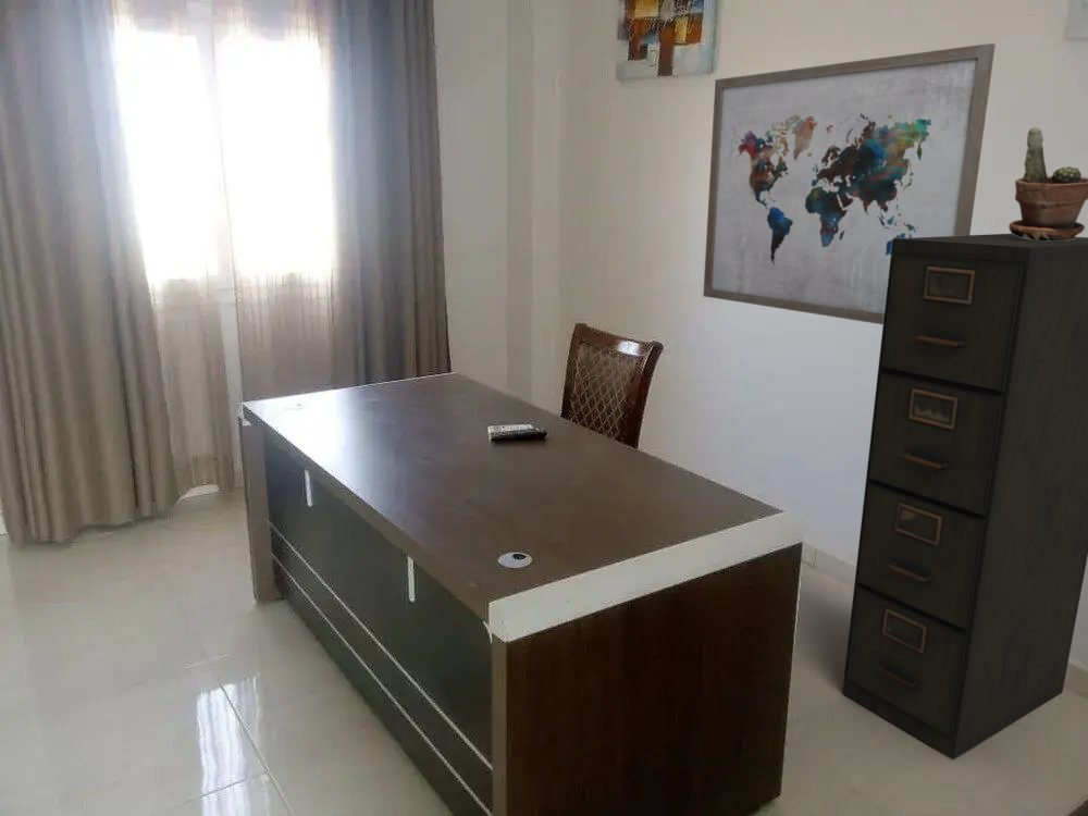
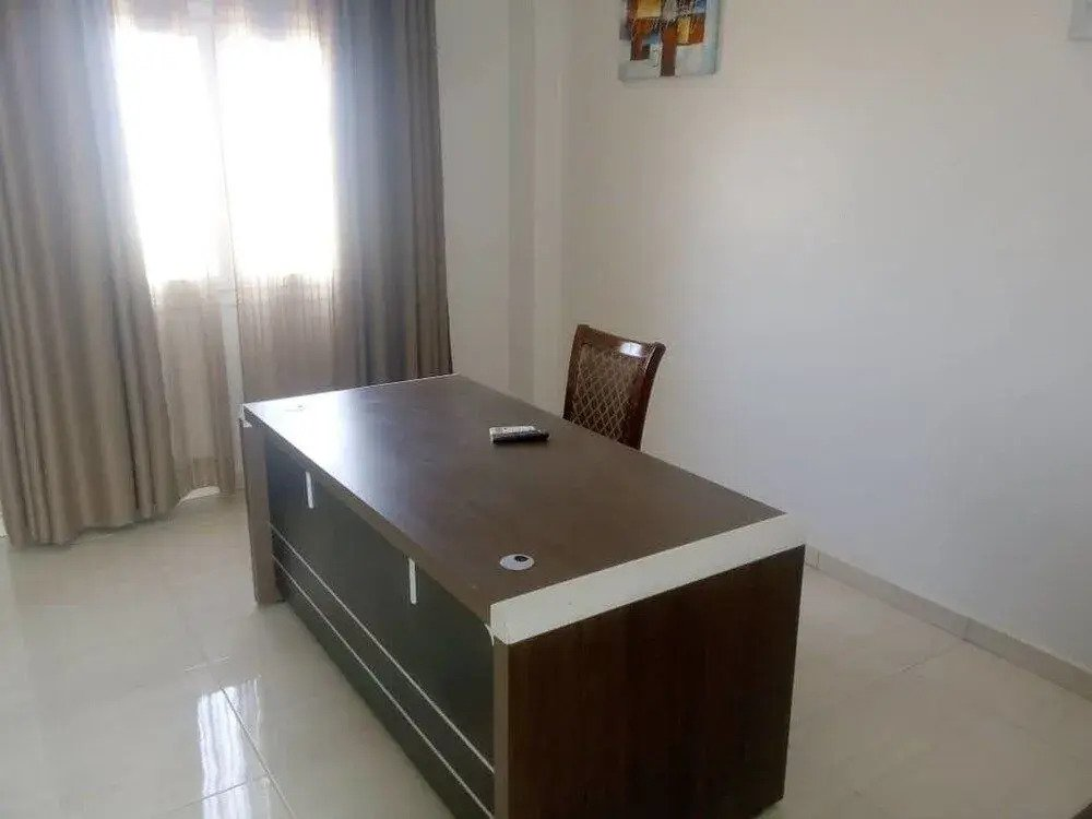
- potted plant (1053, 183)
- filing cabinet (979, 483)
- wall art (823, 193)
